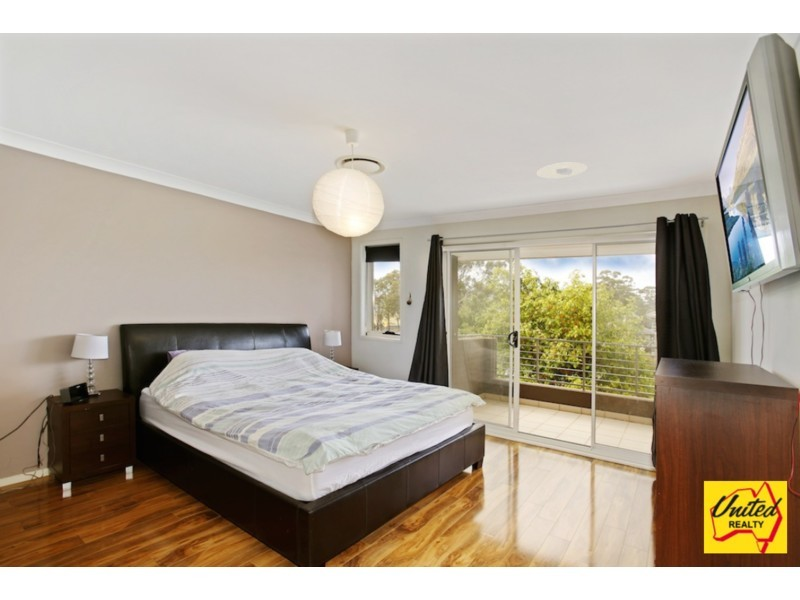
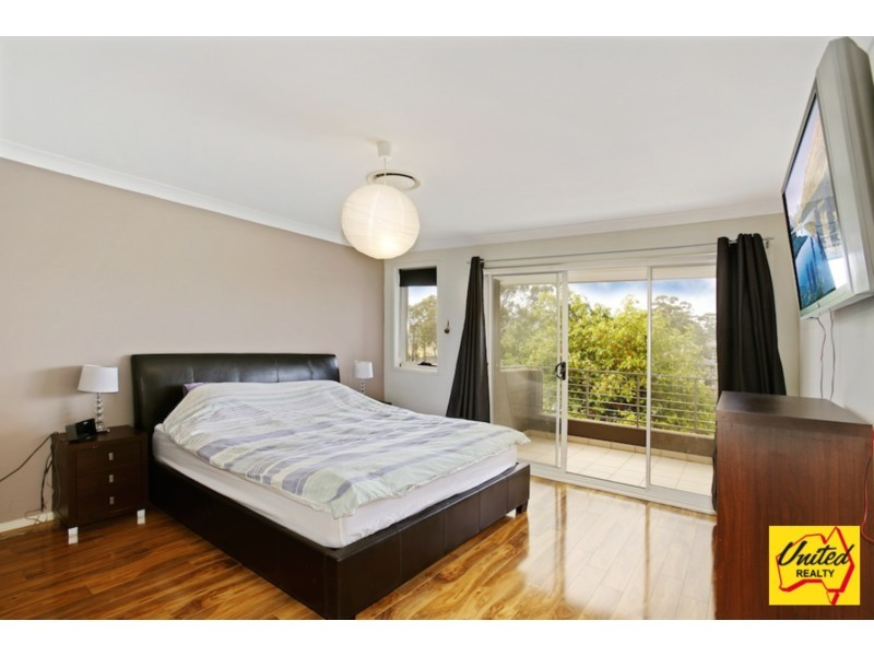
- recessed light (561, 168)
